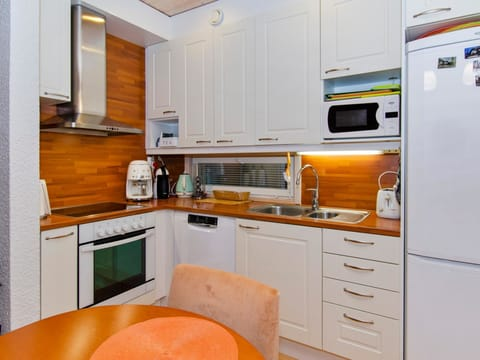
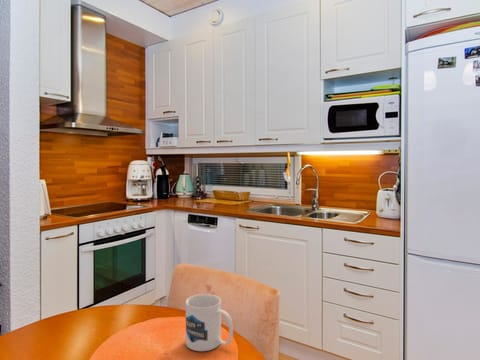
+ mug (207, 323)
